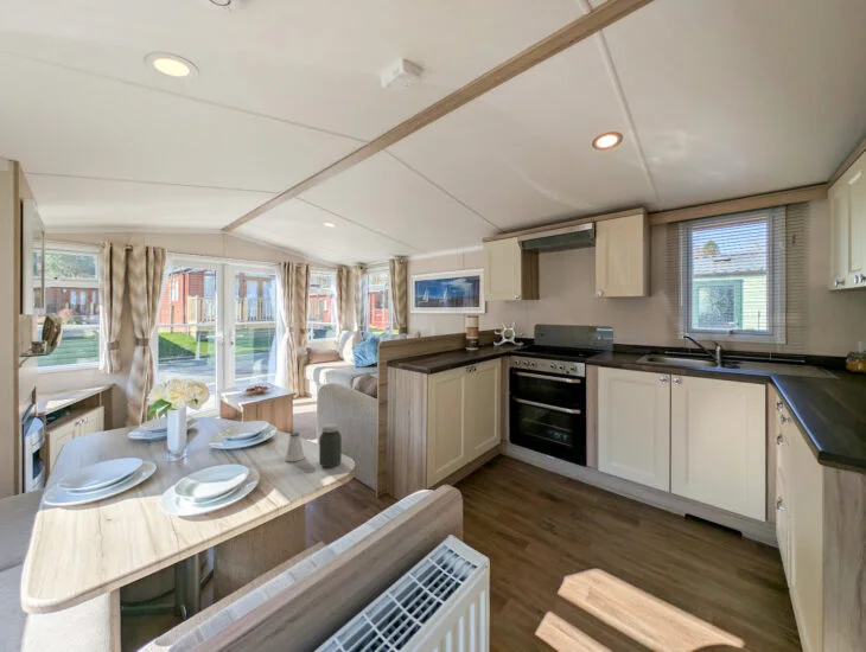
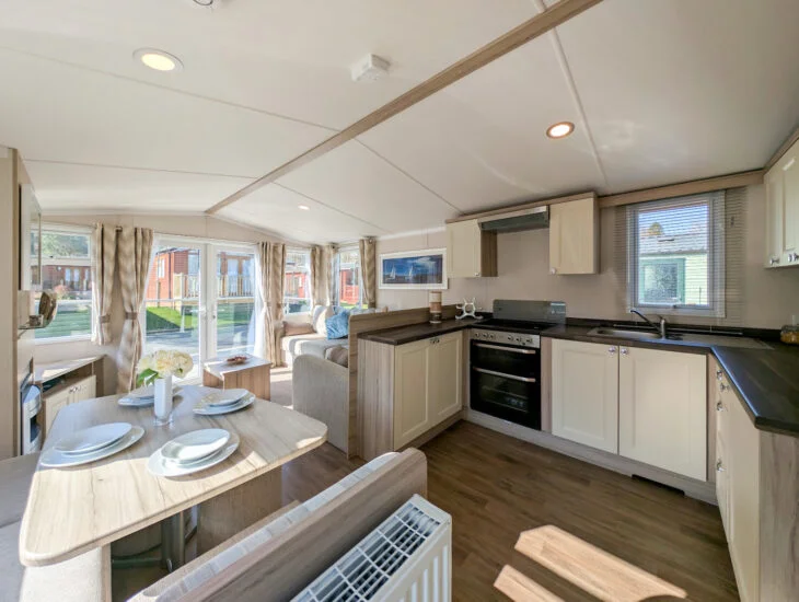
- saltshaker (294, 446)
- jar (330, 445)
